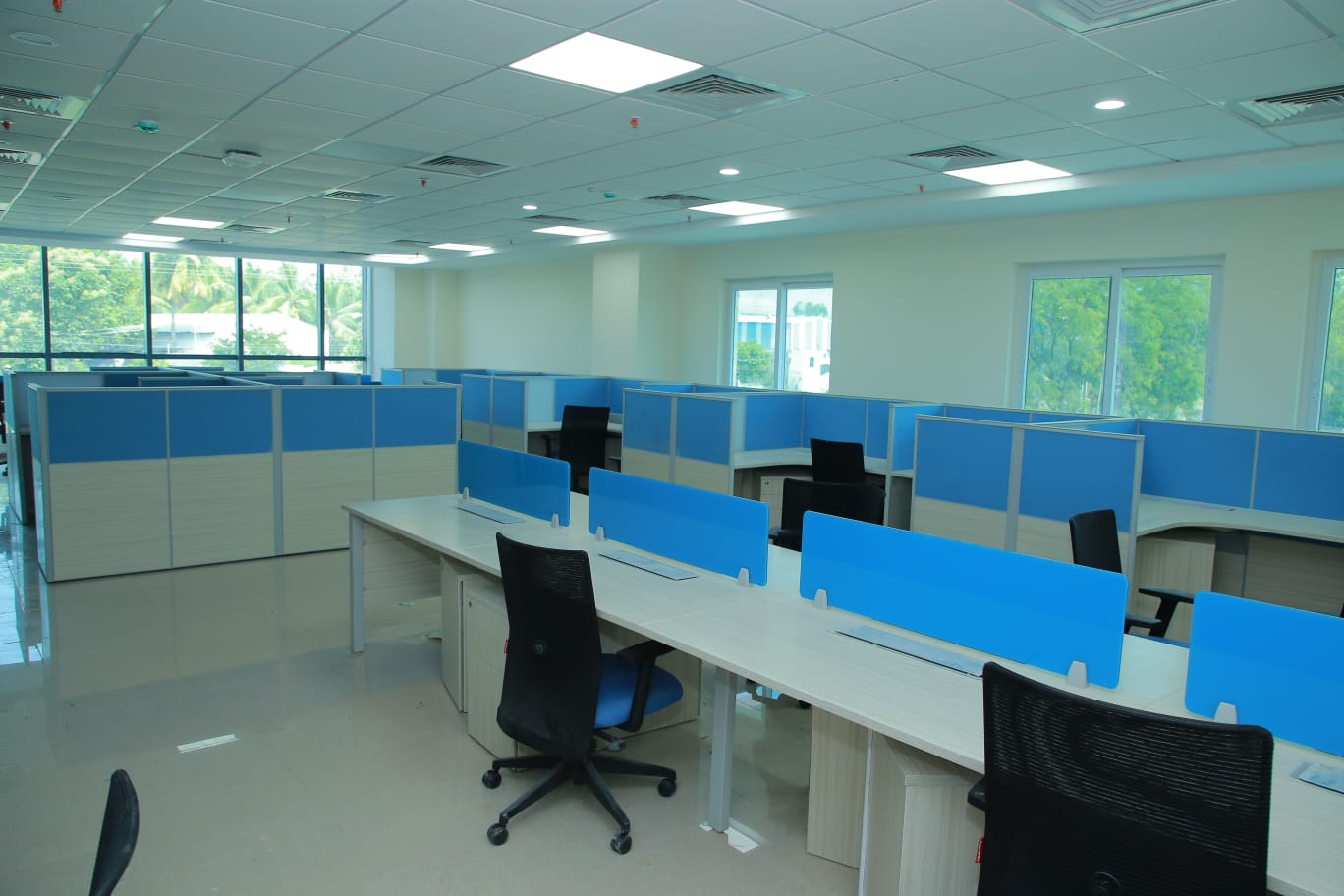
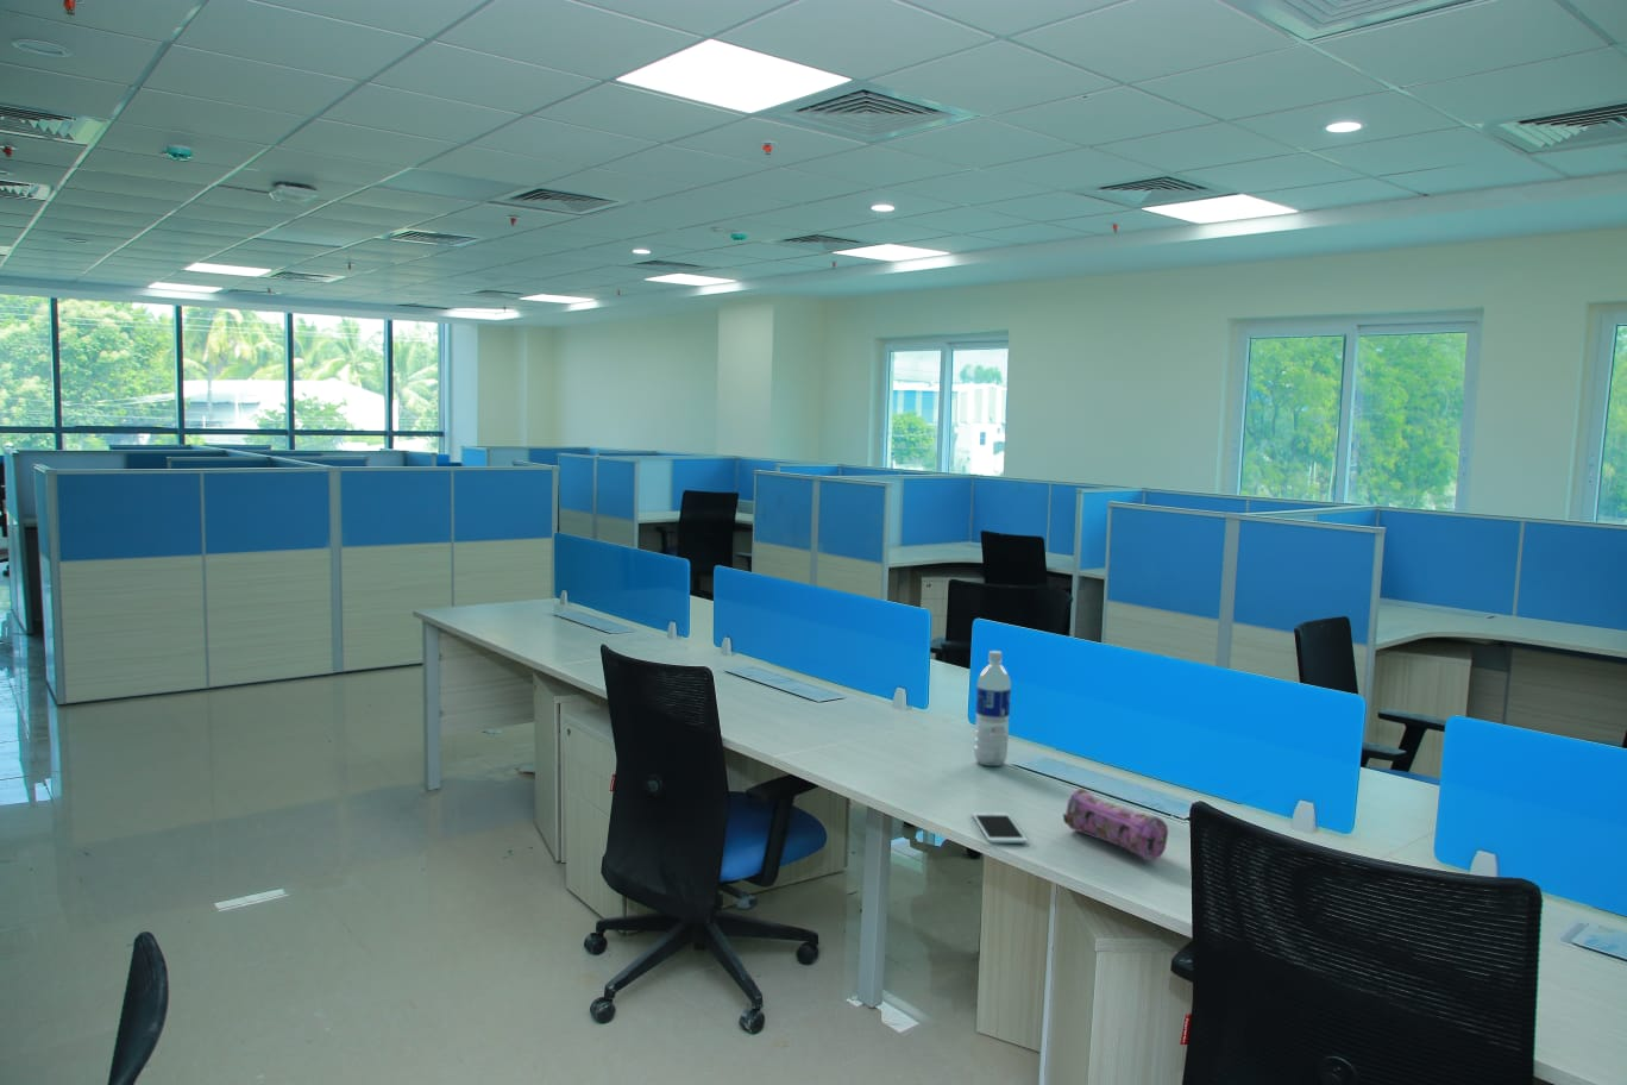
+ water bottle (991, 707)
+ cell phone (998, 827)
+ pencil case (1115, 823)
